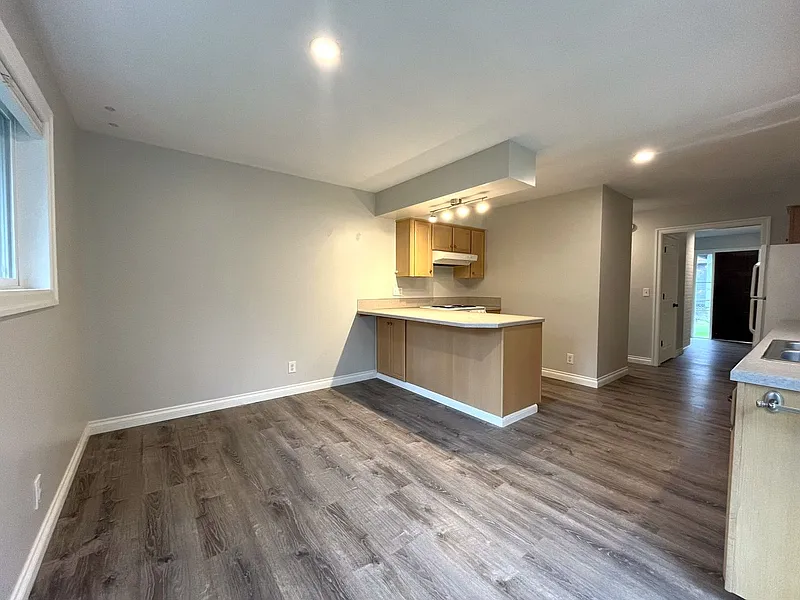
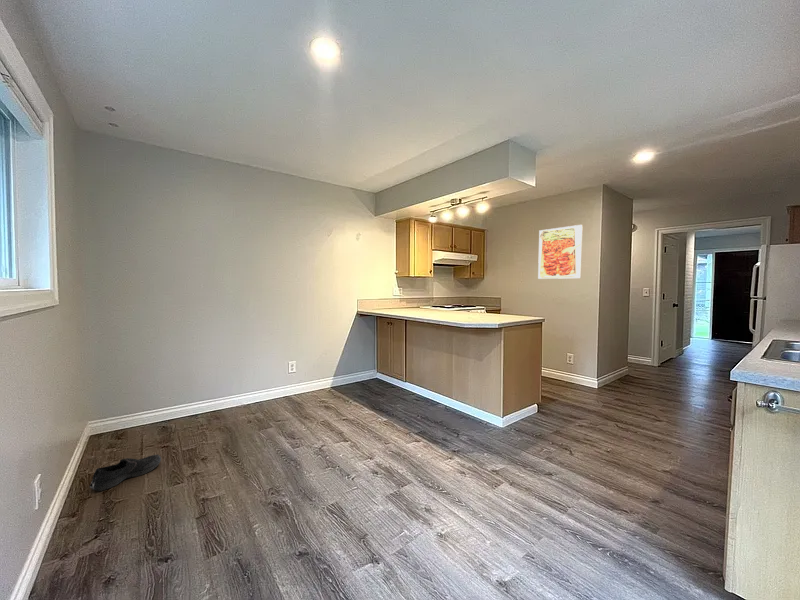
+ shoe (127, 466)
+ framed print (559, 253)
